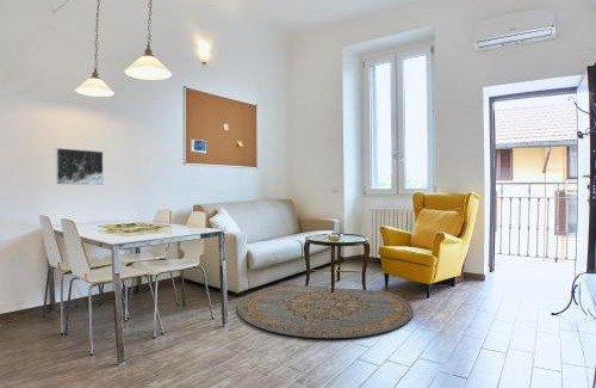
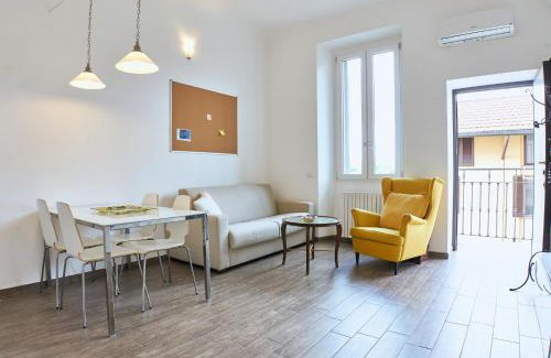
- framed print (80, 167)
- rug (323, 303)
